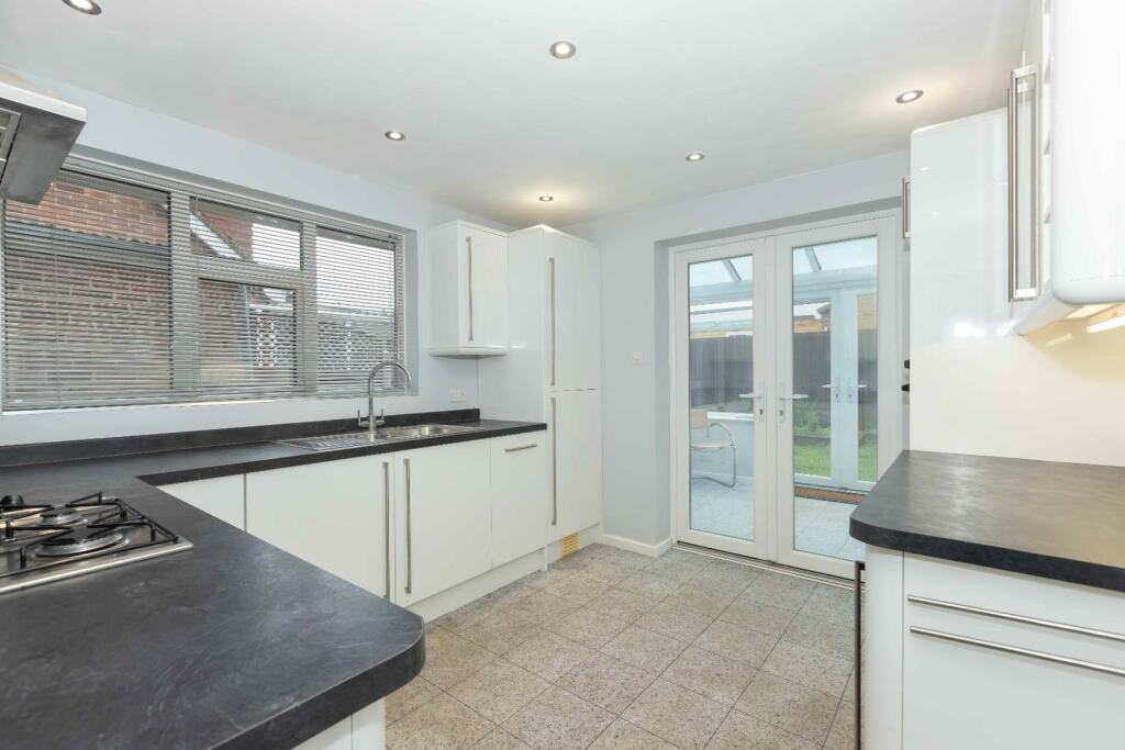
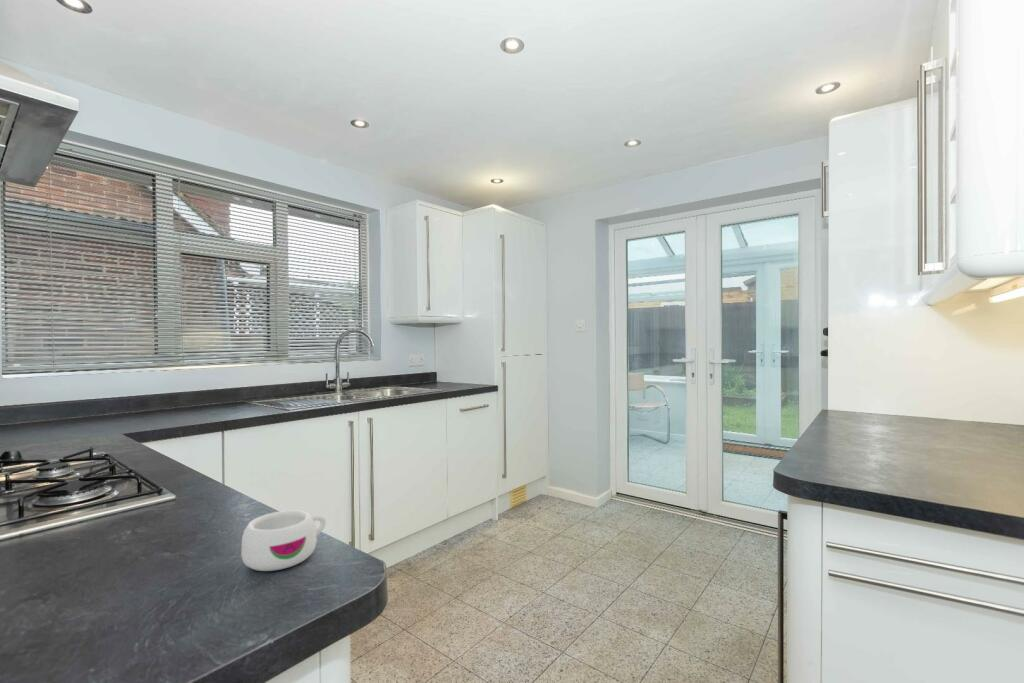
+ mug (288, 536)
